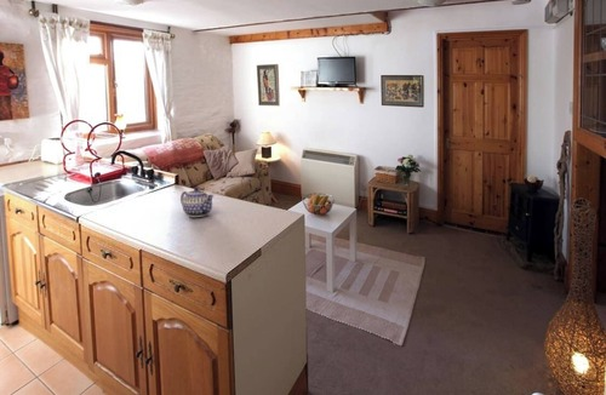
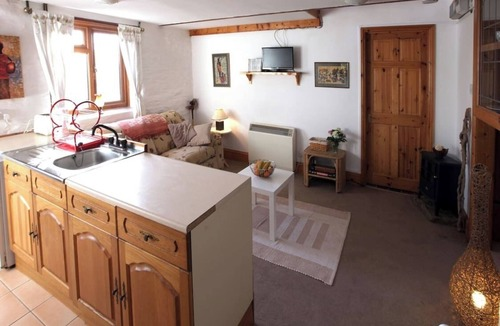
- teapot (196, 201)
